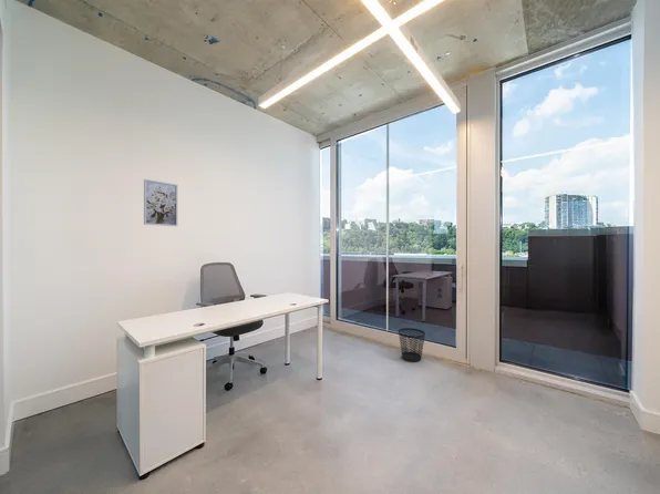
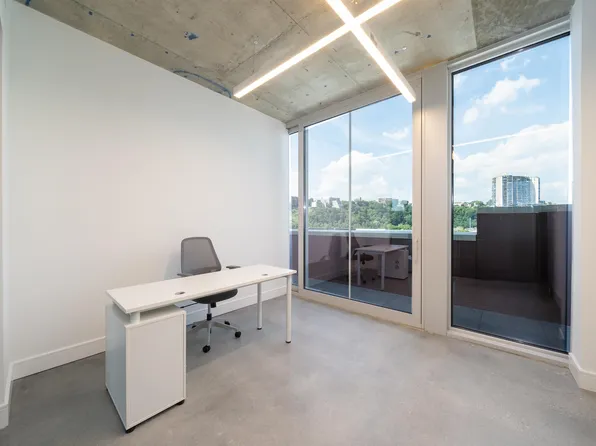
- wastebasket (411, 344)
- wall art (161, 203)
